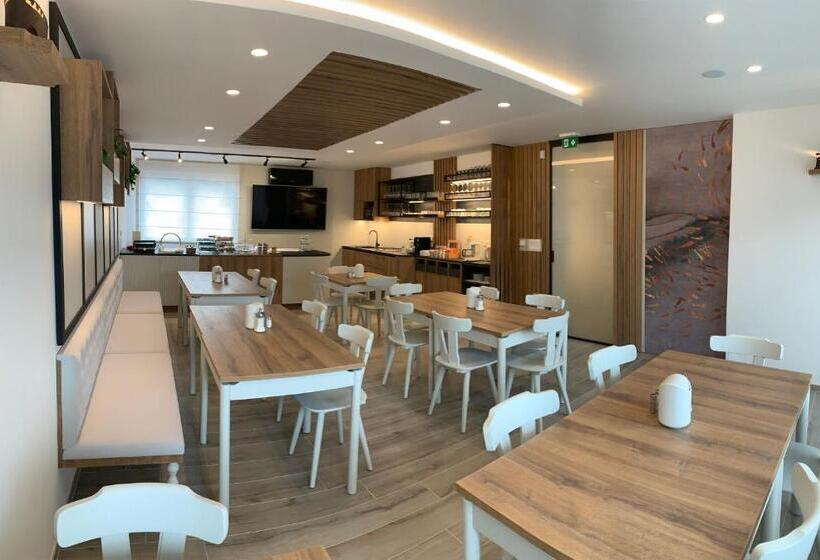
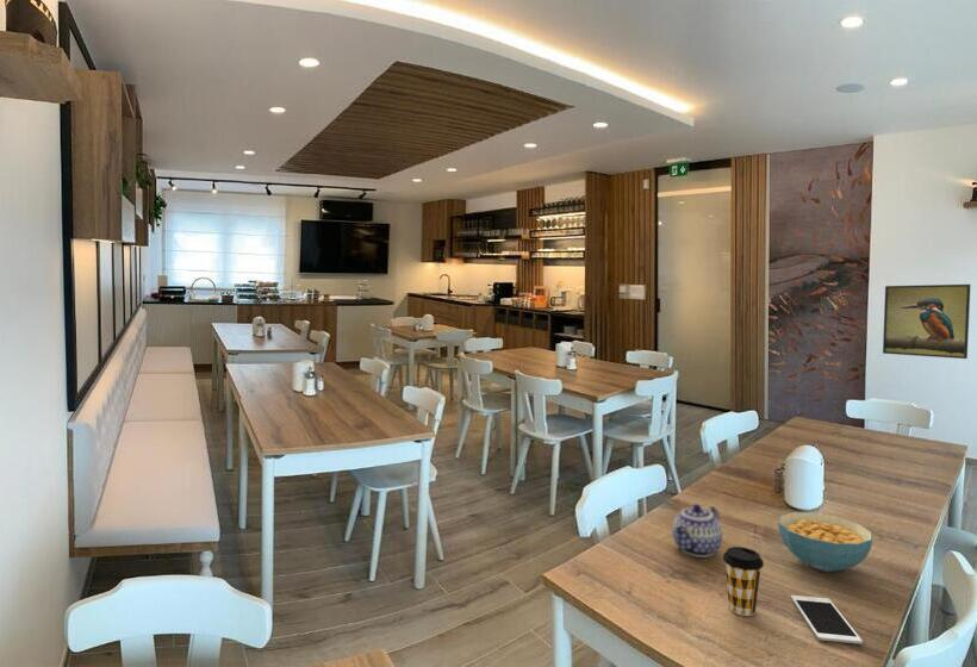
+ cereal bowl (823, 547)
+ cell phone (823, 617)
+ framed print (923, 320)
+ teapot (696, 528)
+ coffee cup (742, 581)
